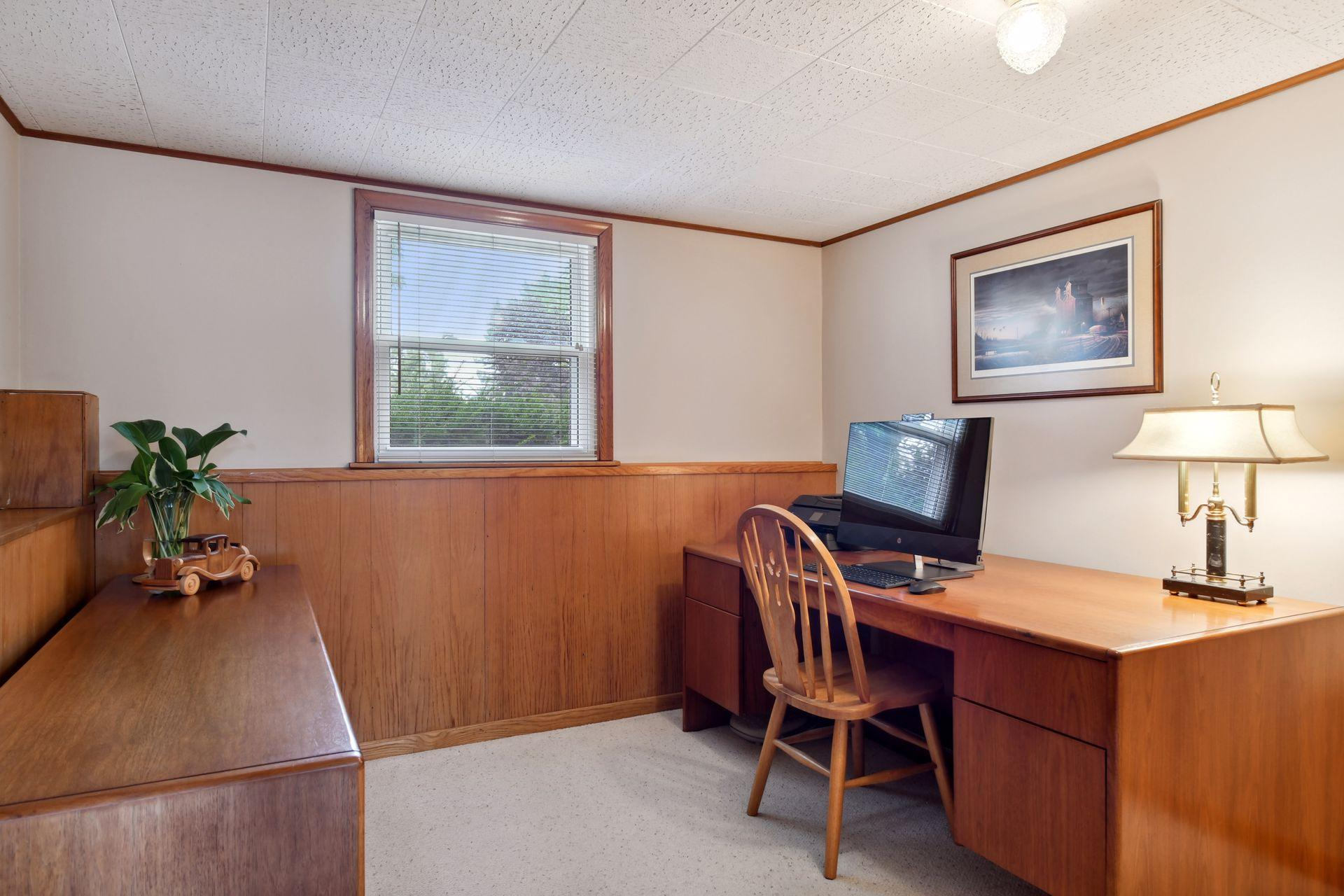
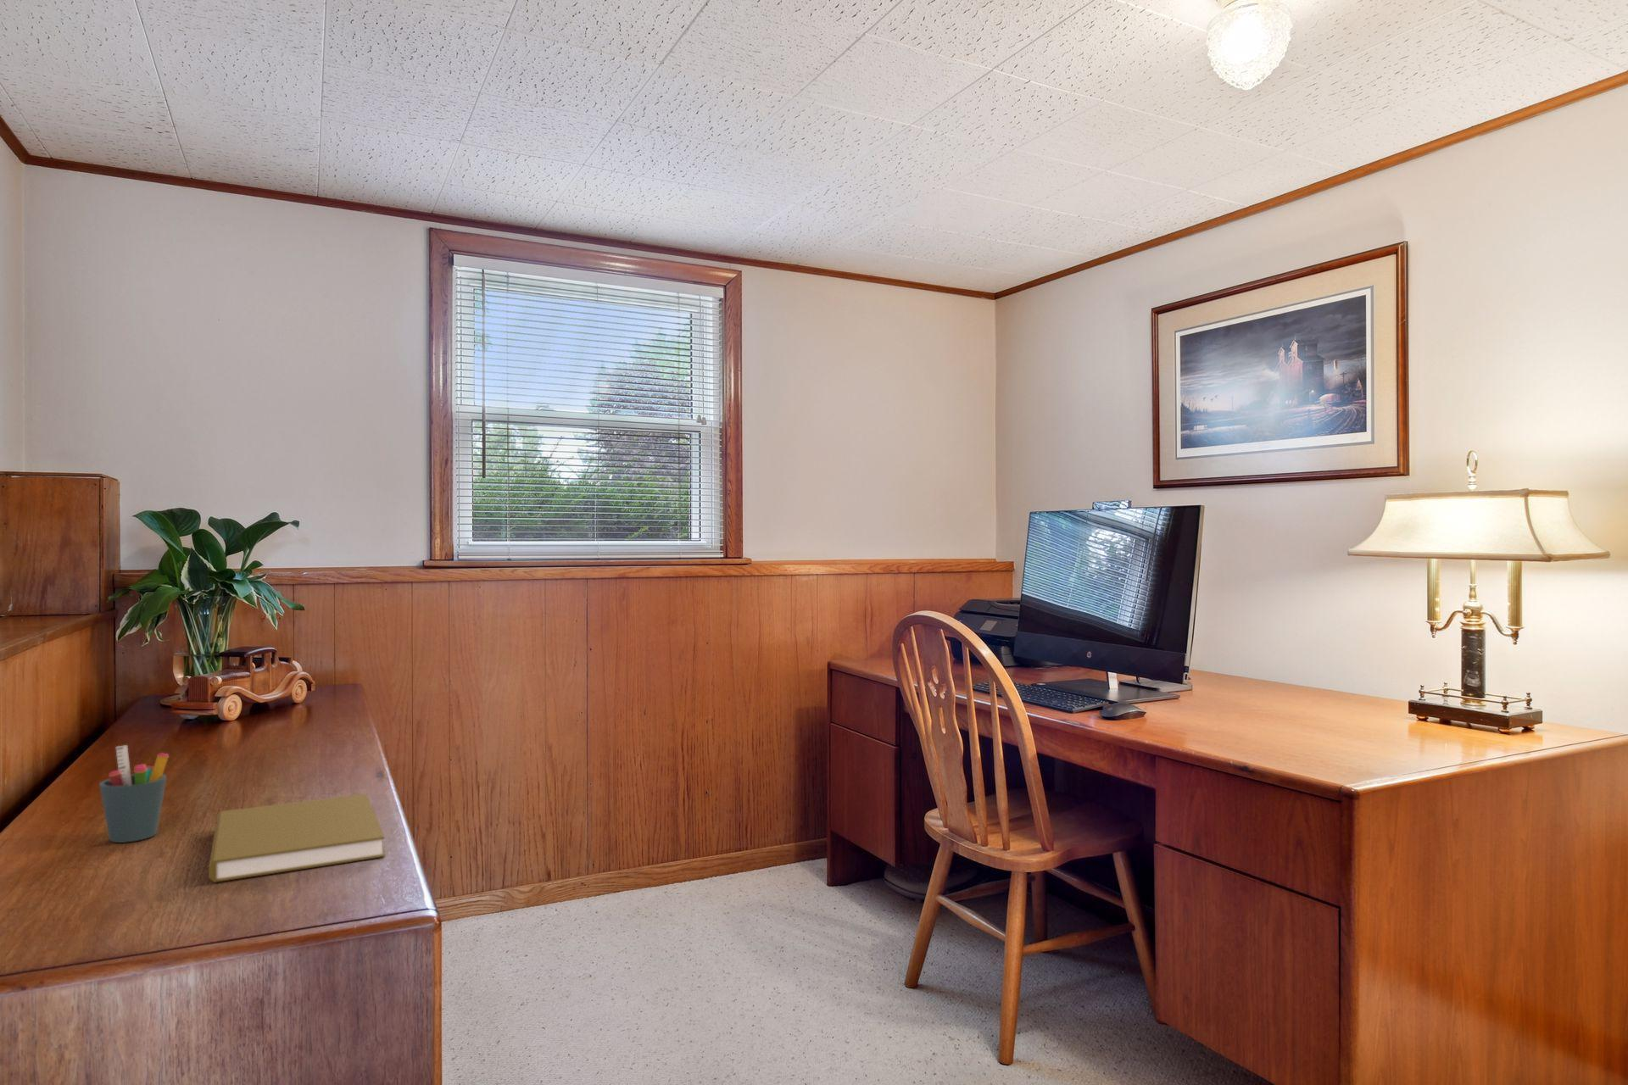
+ book (297, 832)
+ pen holder (134, 792)
